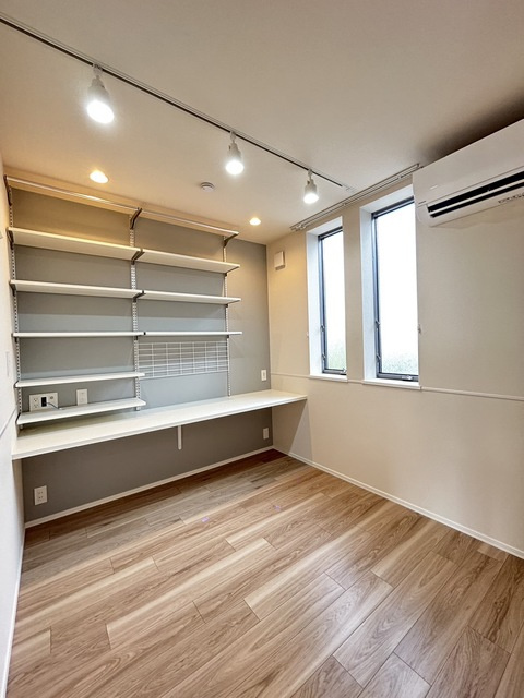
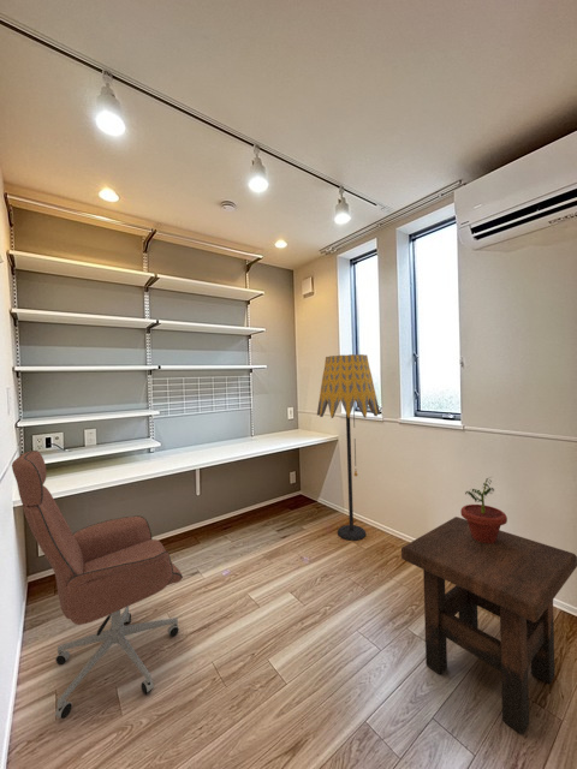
+ floor lamp (349, 445)
+ potted plant (482, 507)
+ office chair (105, 555)
+ side table (487, 609)
